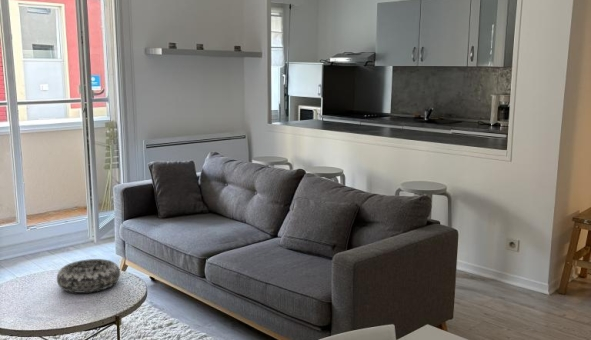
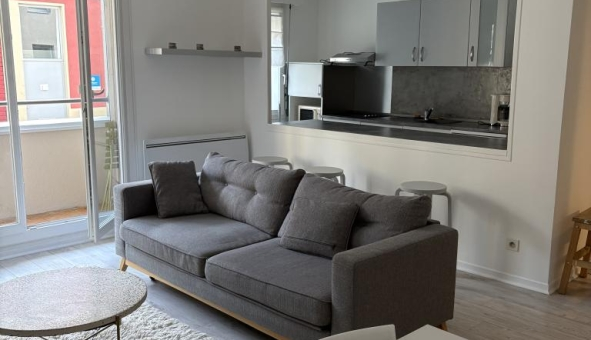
- decorative bowl (89, 275)
